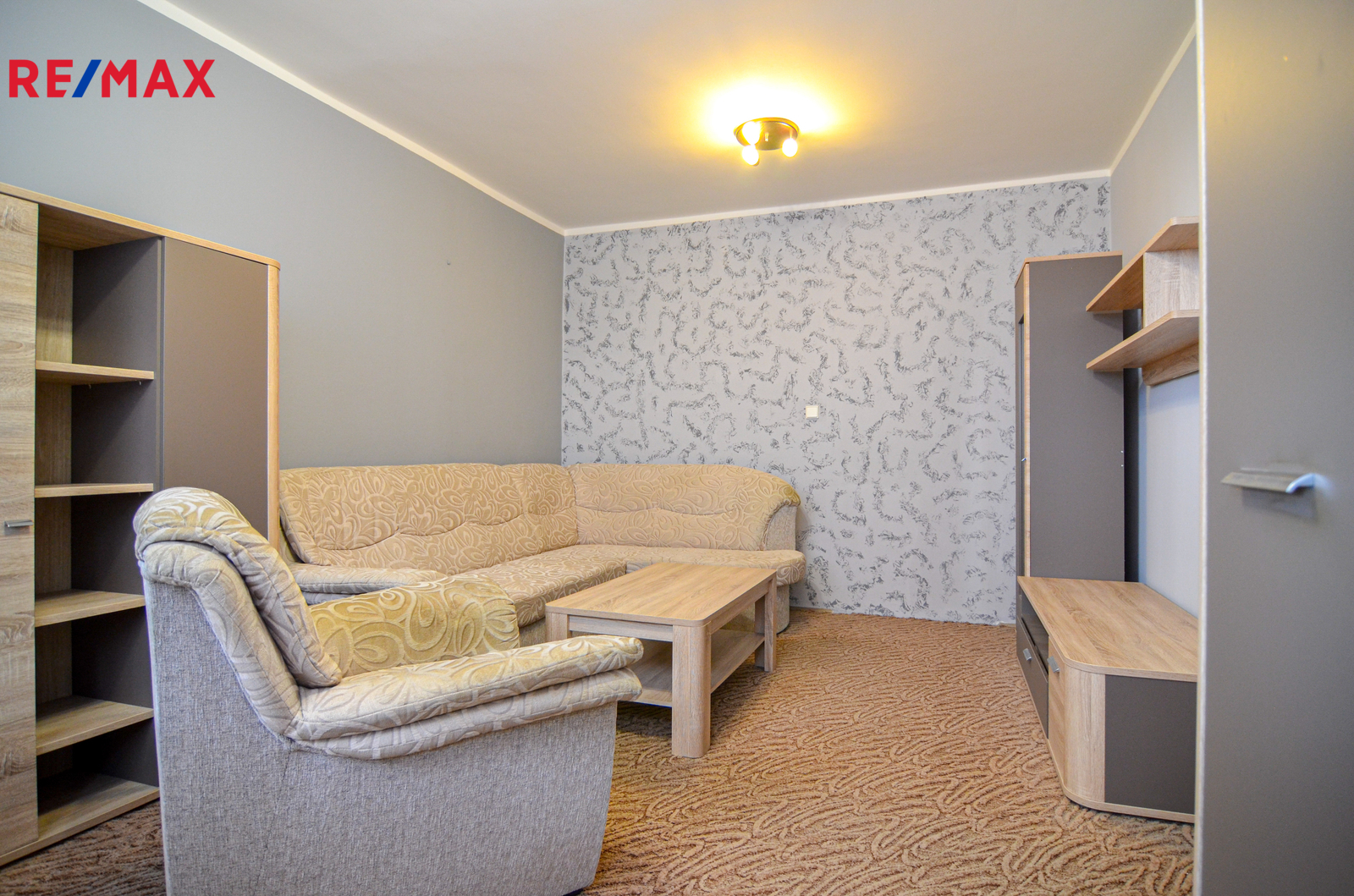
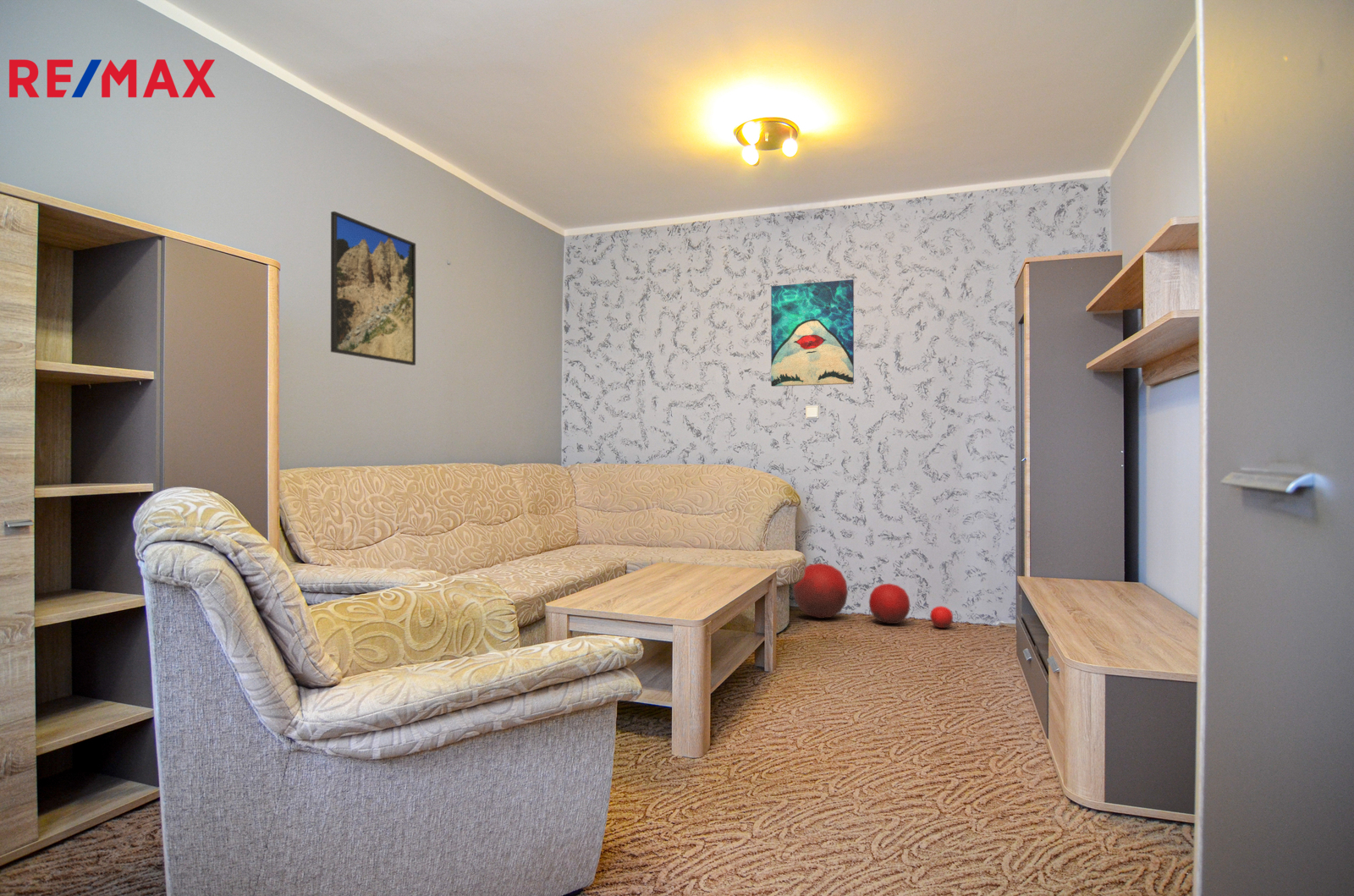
+ wall art (812, 333)
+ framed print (376, 294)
+ ball (870, 594)
